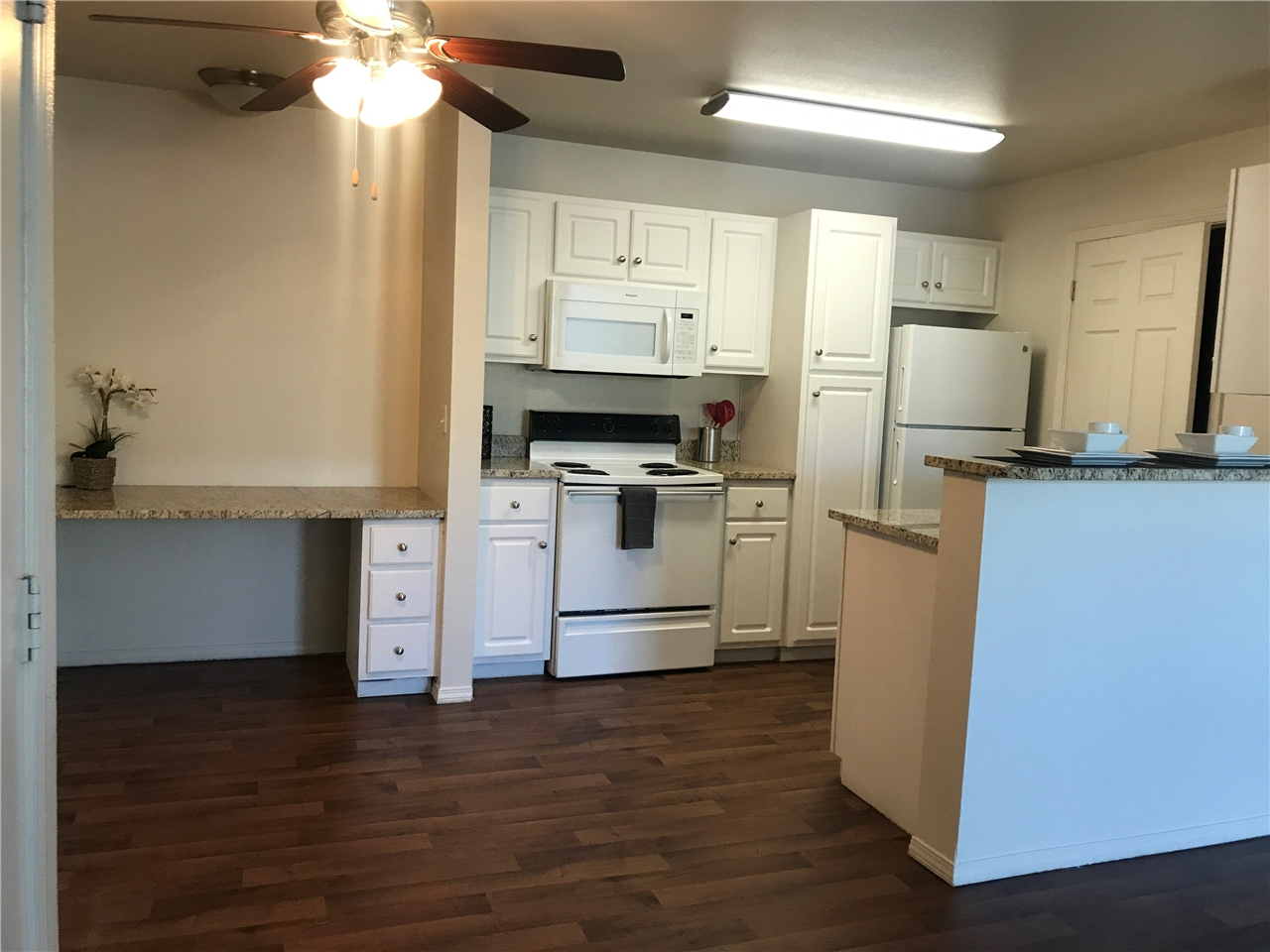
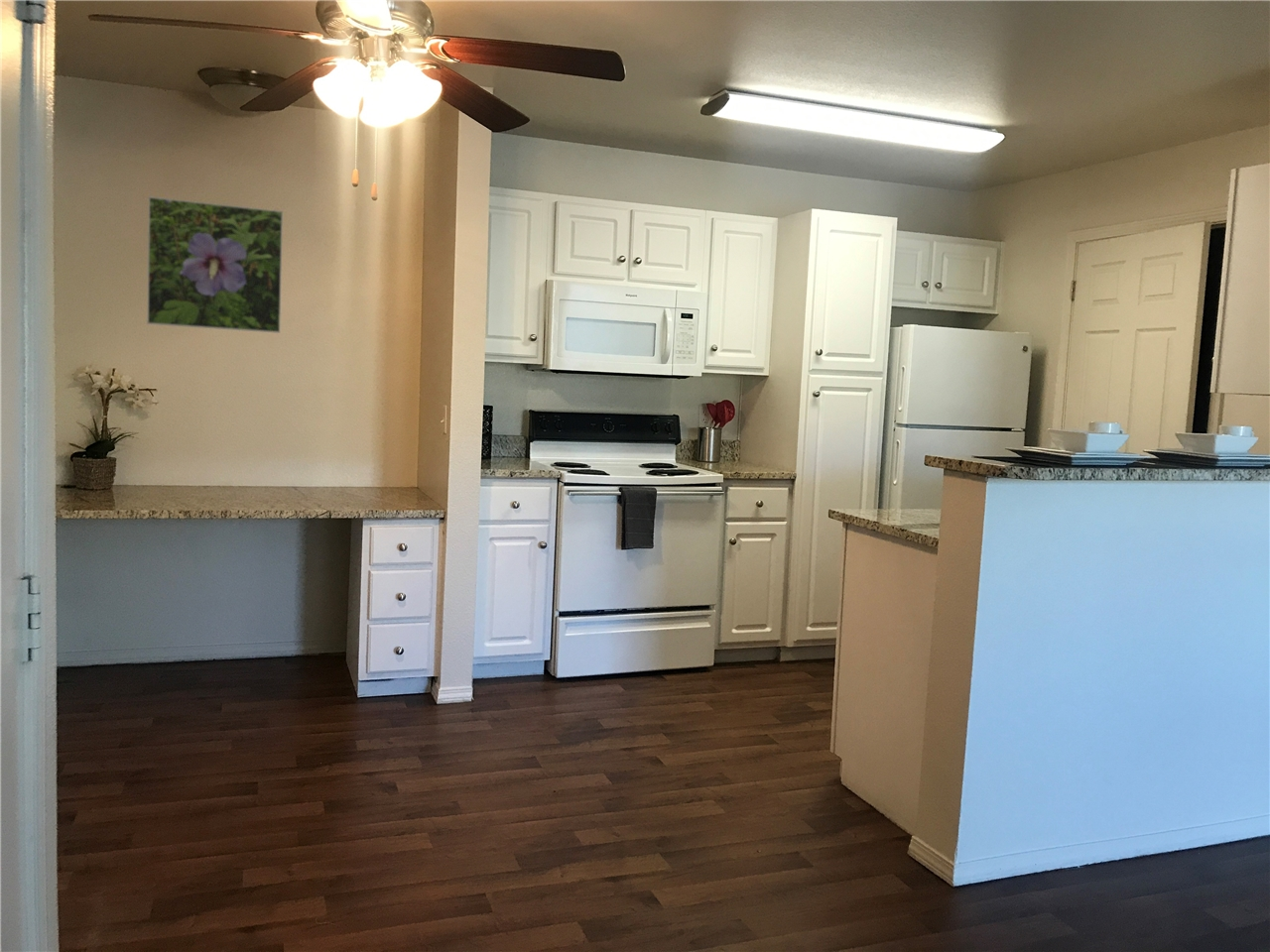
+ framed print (216, 267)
